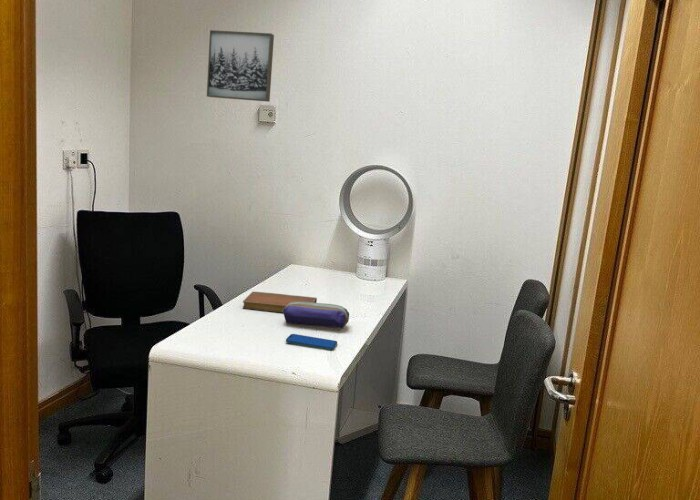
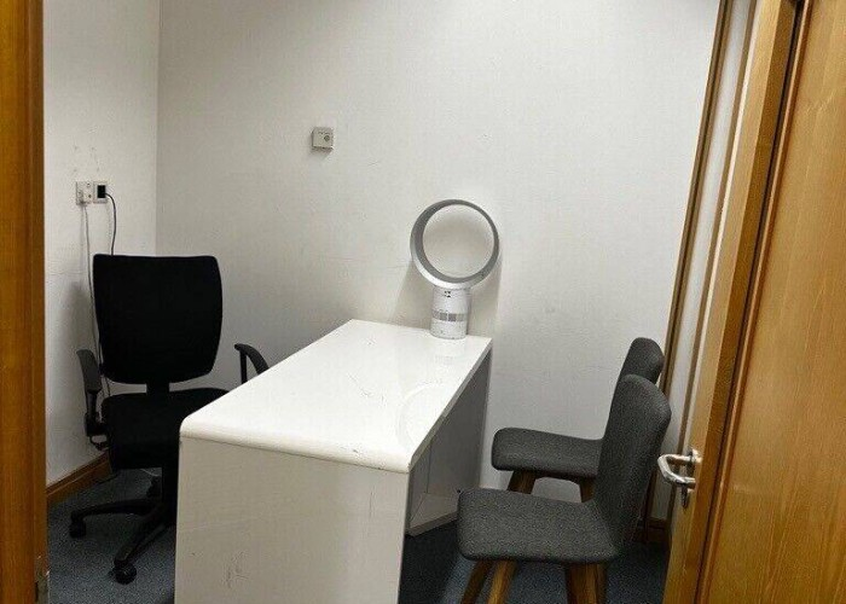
- smartphone (311, 341)
- pencil case (316, 314)
- wall art (239, 66)
- notebook (280, 302)
